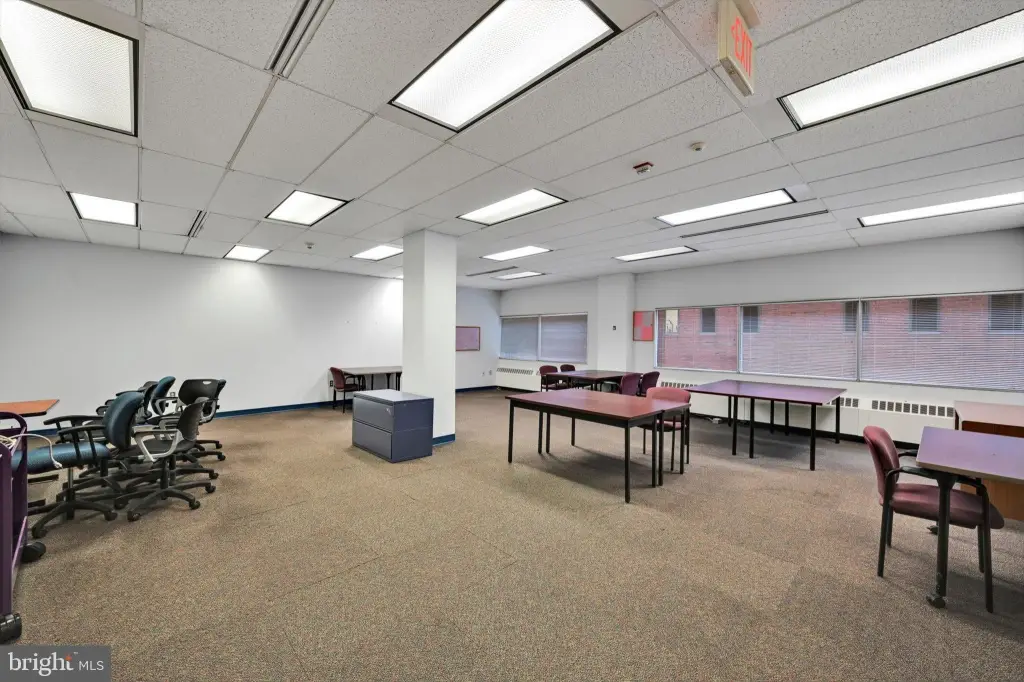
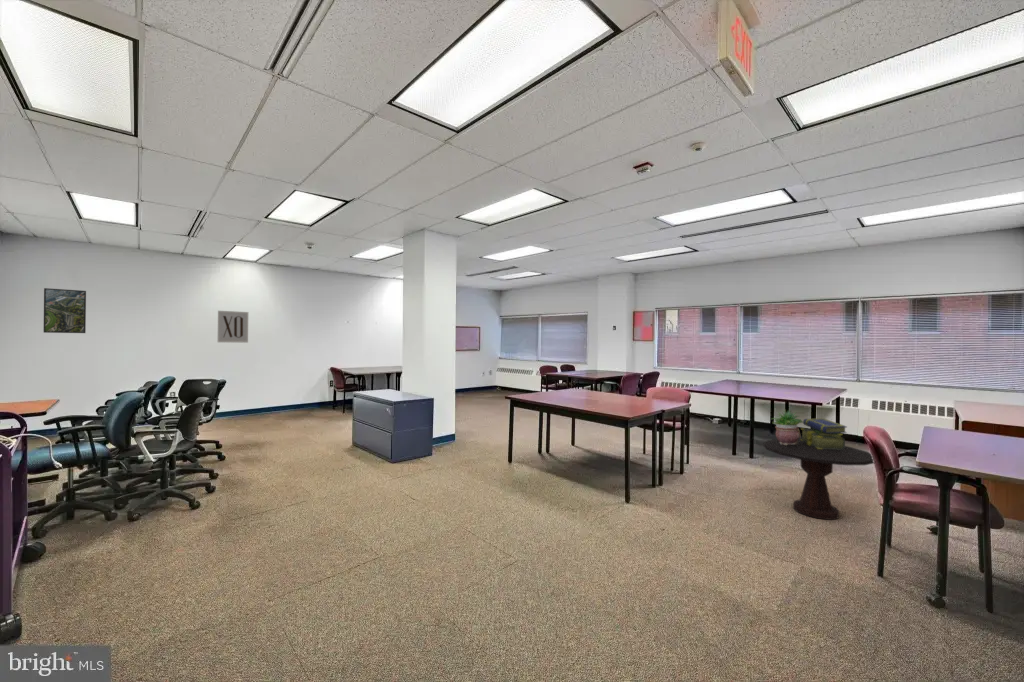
+ stack of books (824, 433)
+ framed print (65, 311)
+ side table (815, 480)
+ potted plant (786, 426)
+ wall art (233, 326)
